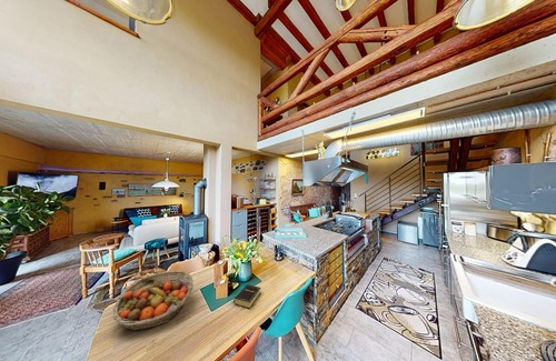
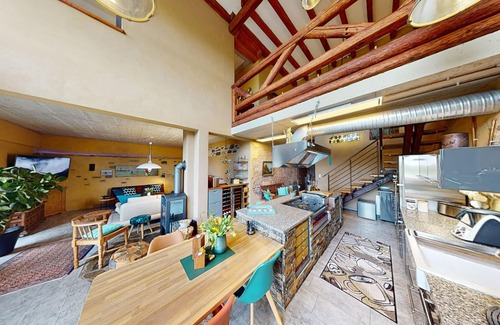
- book (247, 295)
- fruit basket (157, 298)
